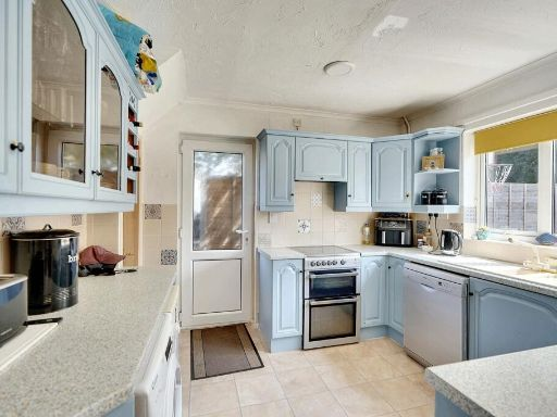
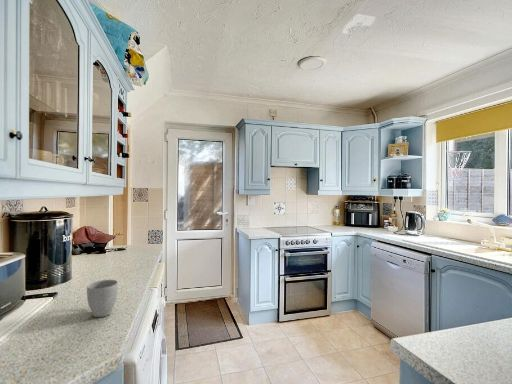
+ mug (103, 296)
